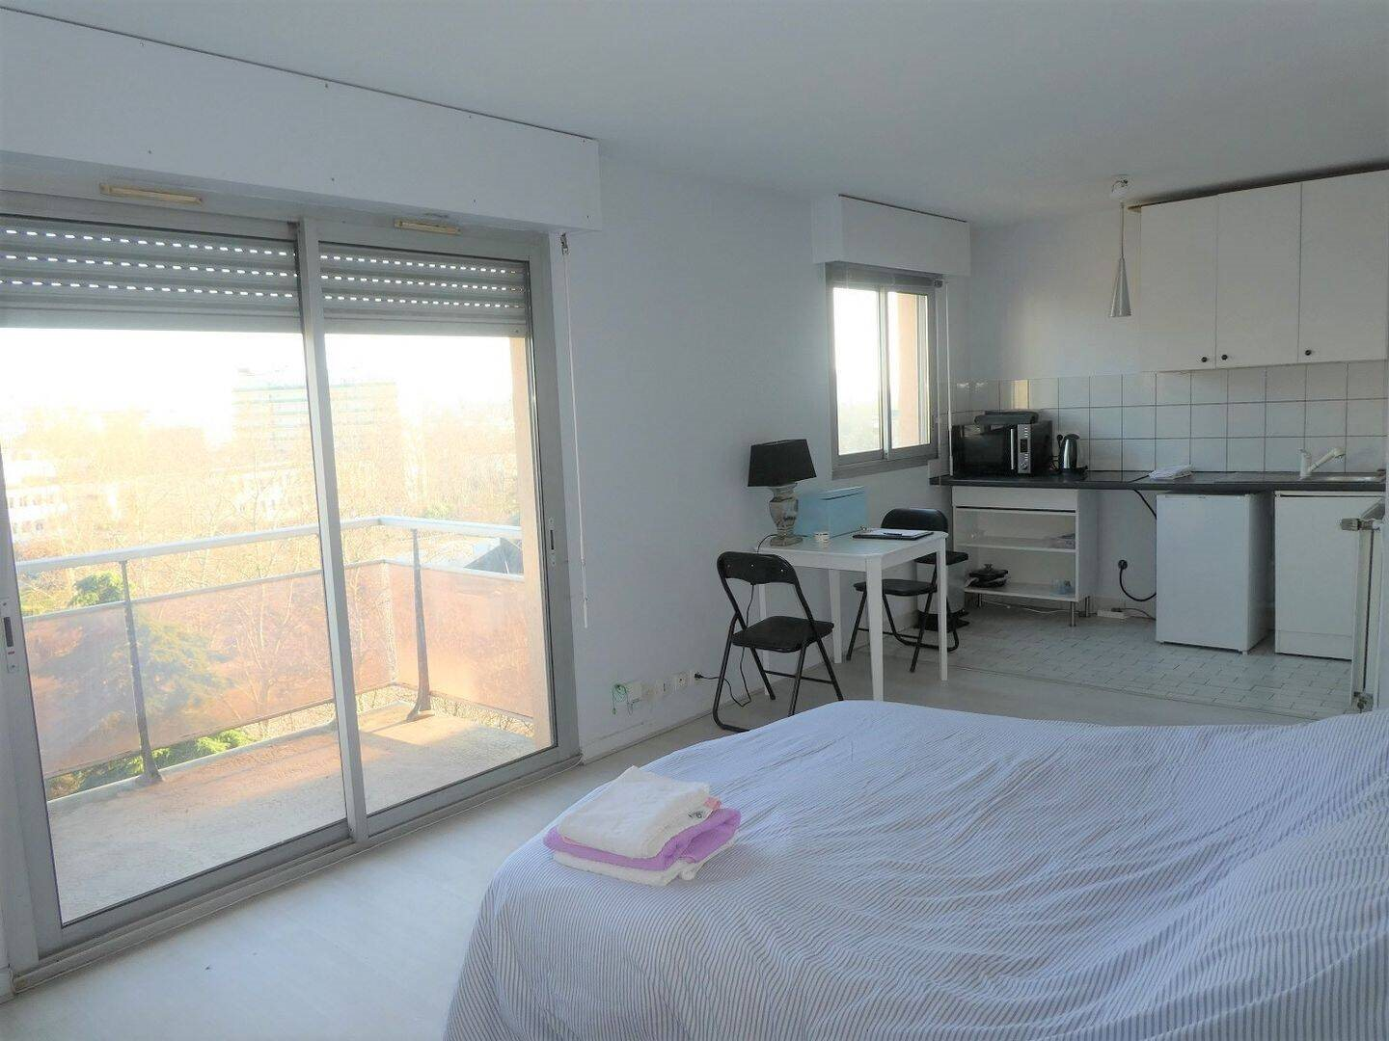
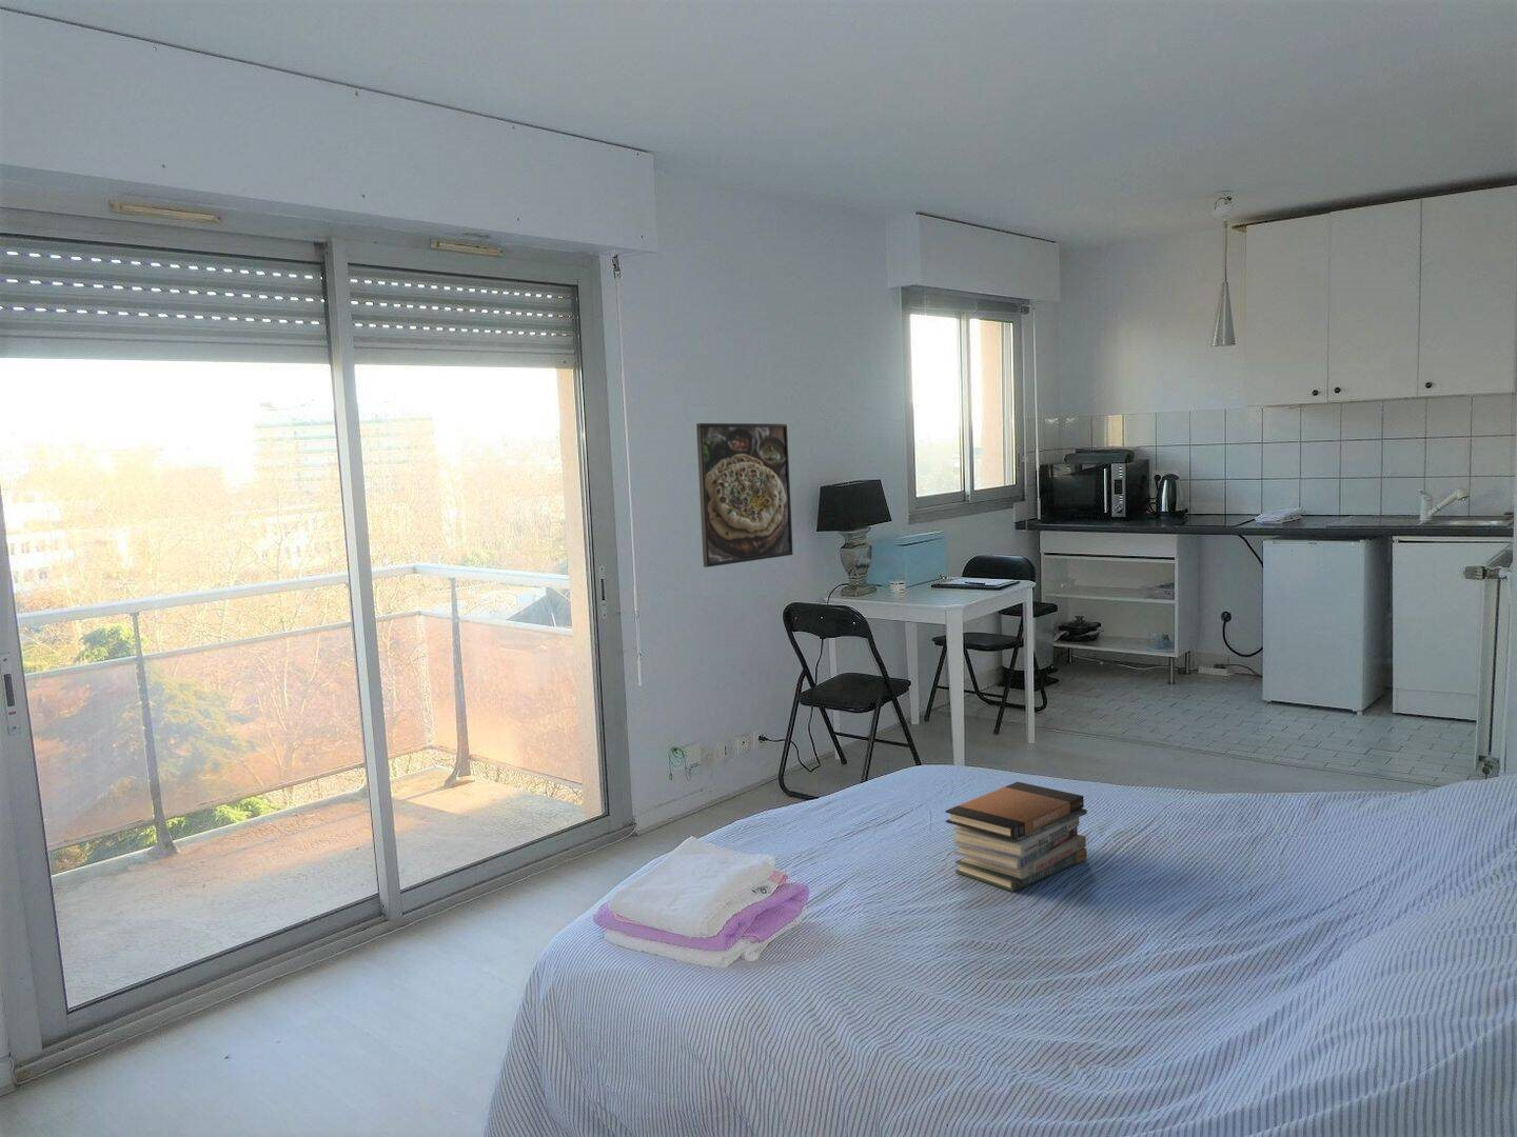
+ book stack (1017, 834)
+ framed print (747, 492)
